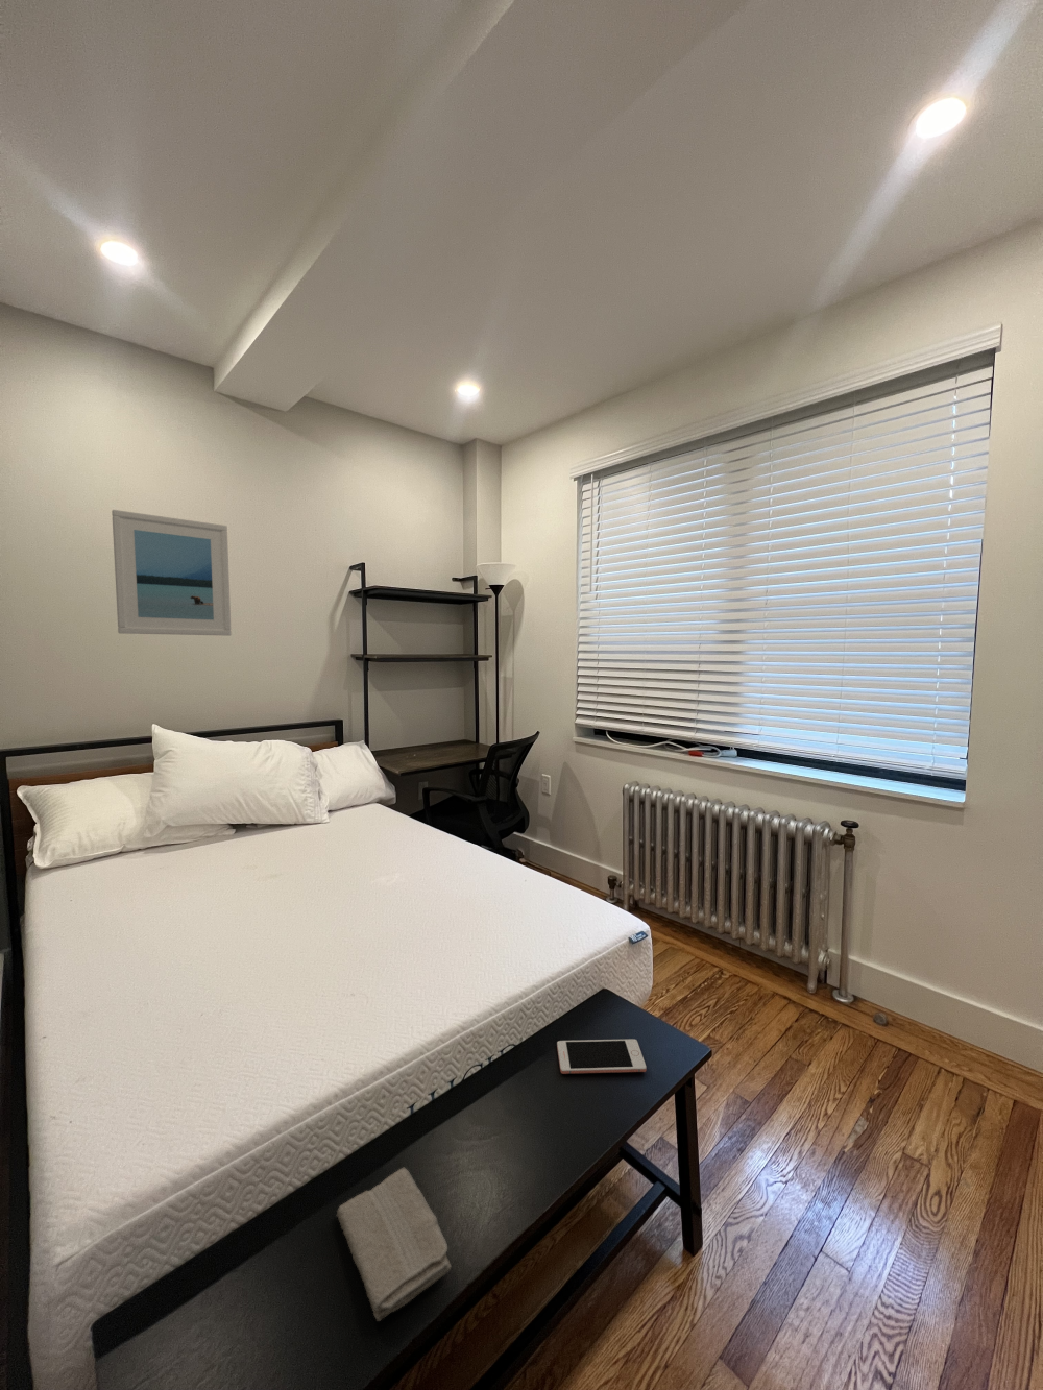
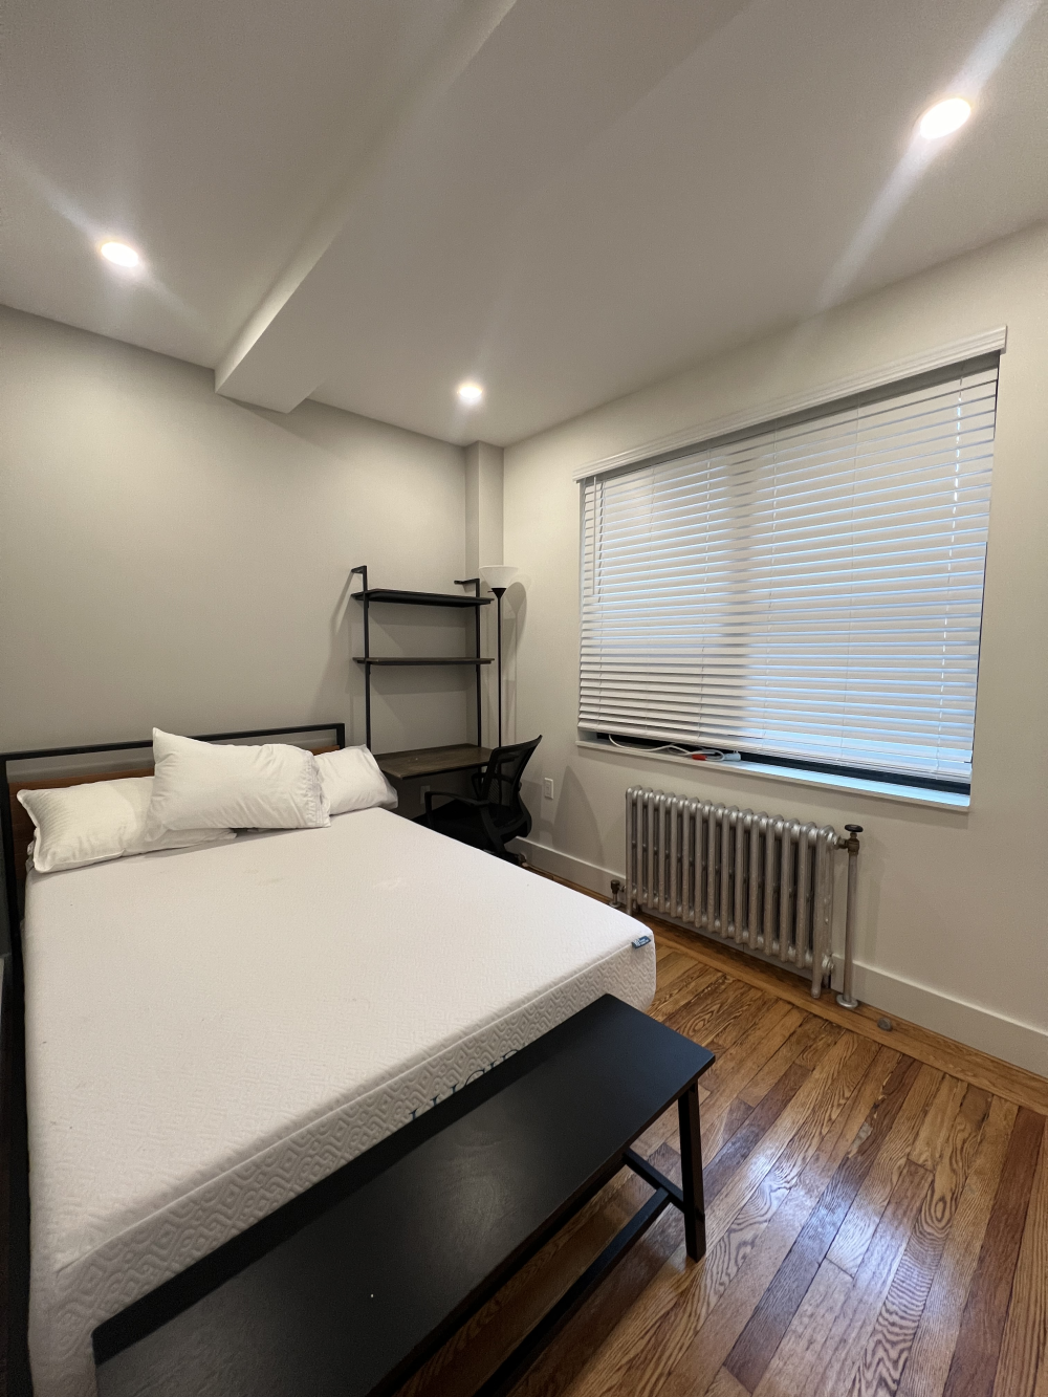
- washcloth (392, 1233)
- cell phone (599, 1055)
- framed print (175, 576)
